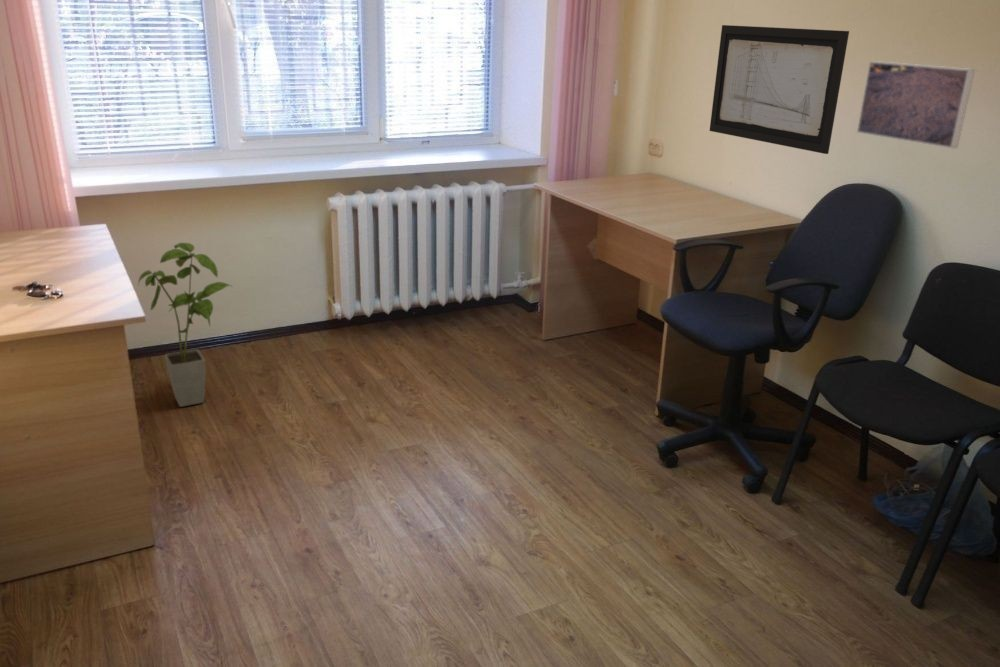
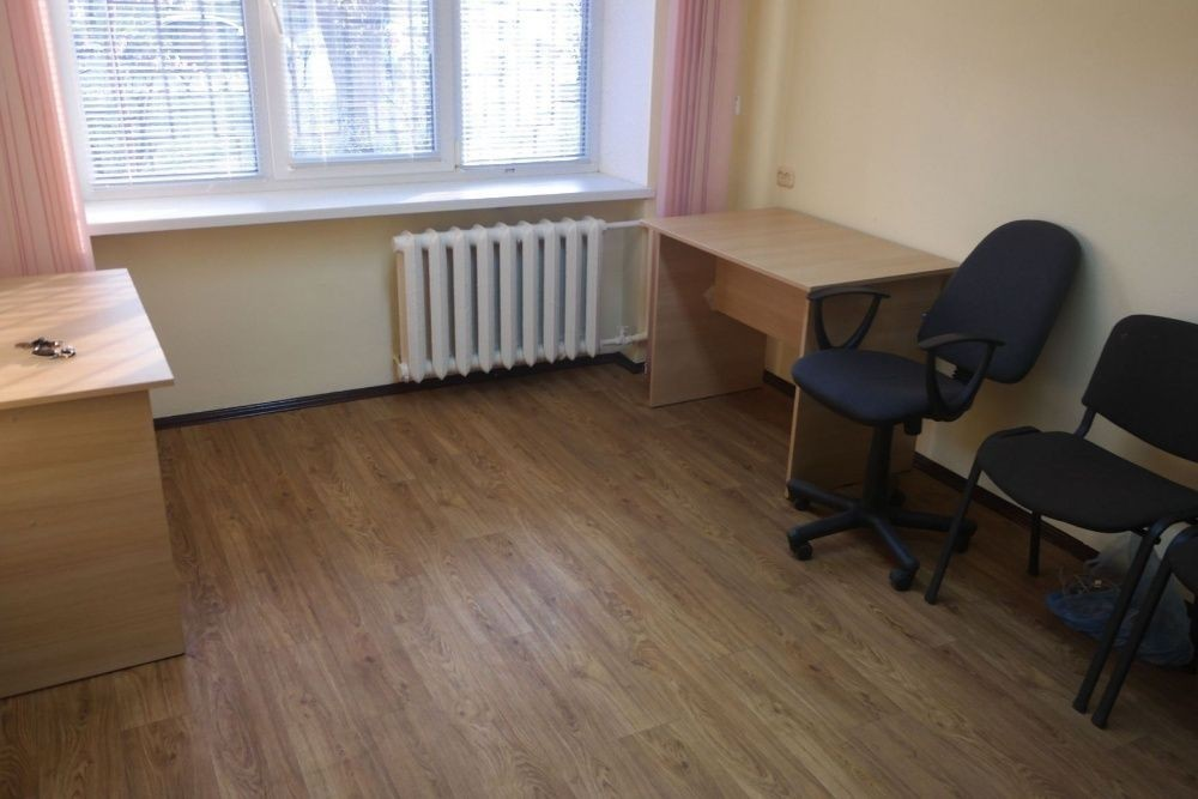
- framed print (911, 103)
- wall art (772, 86)
- house plant (192, 323)
